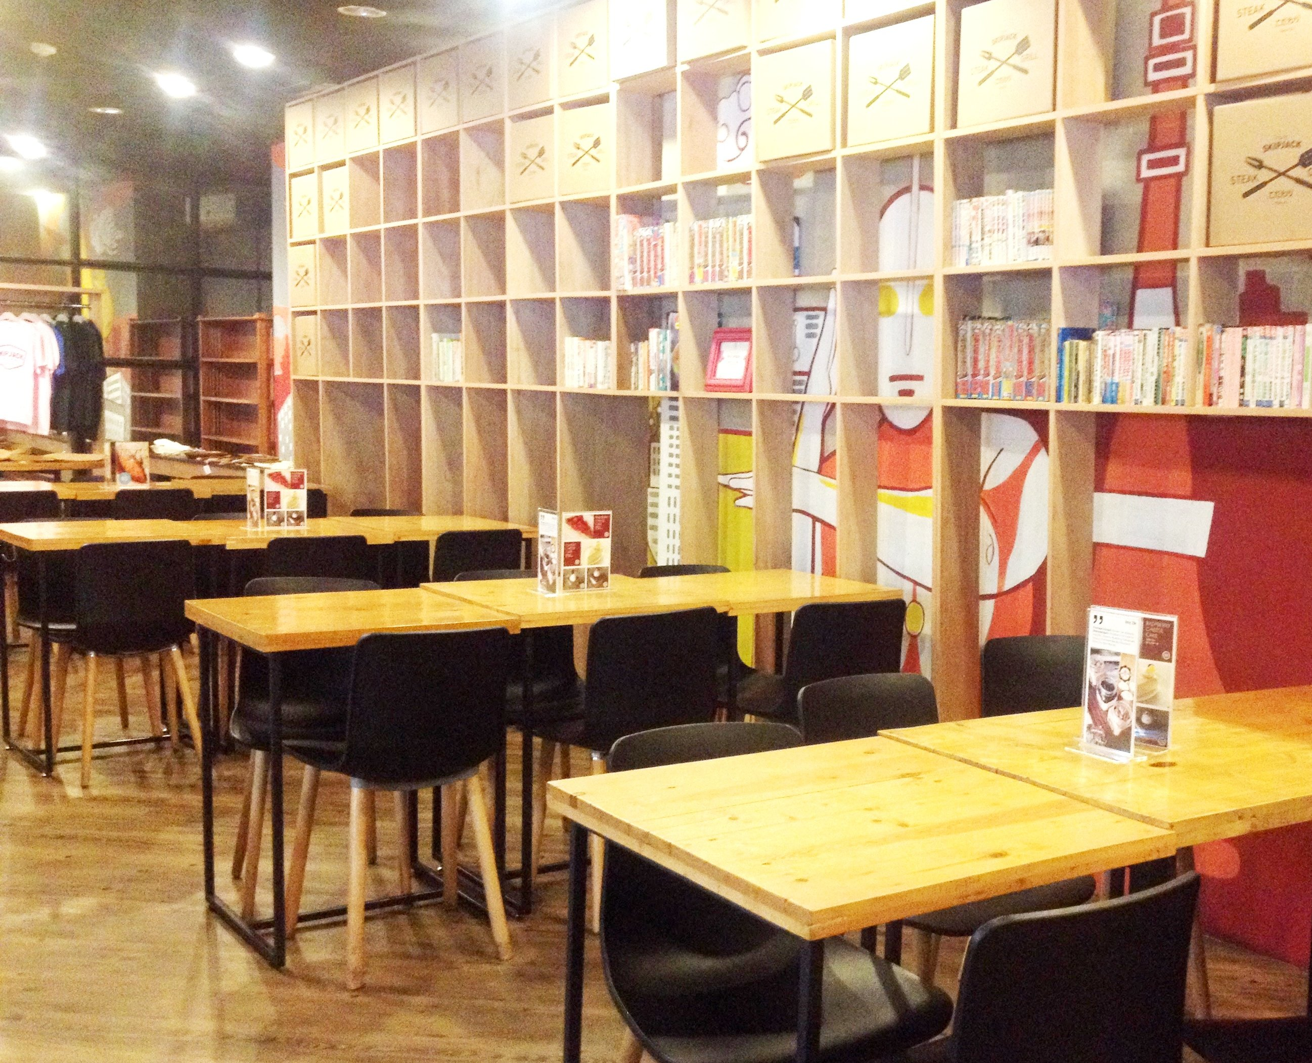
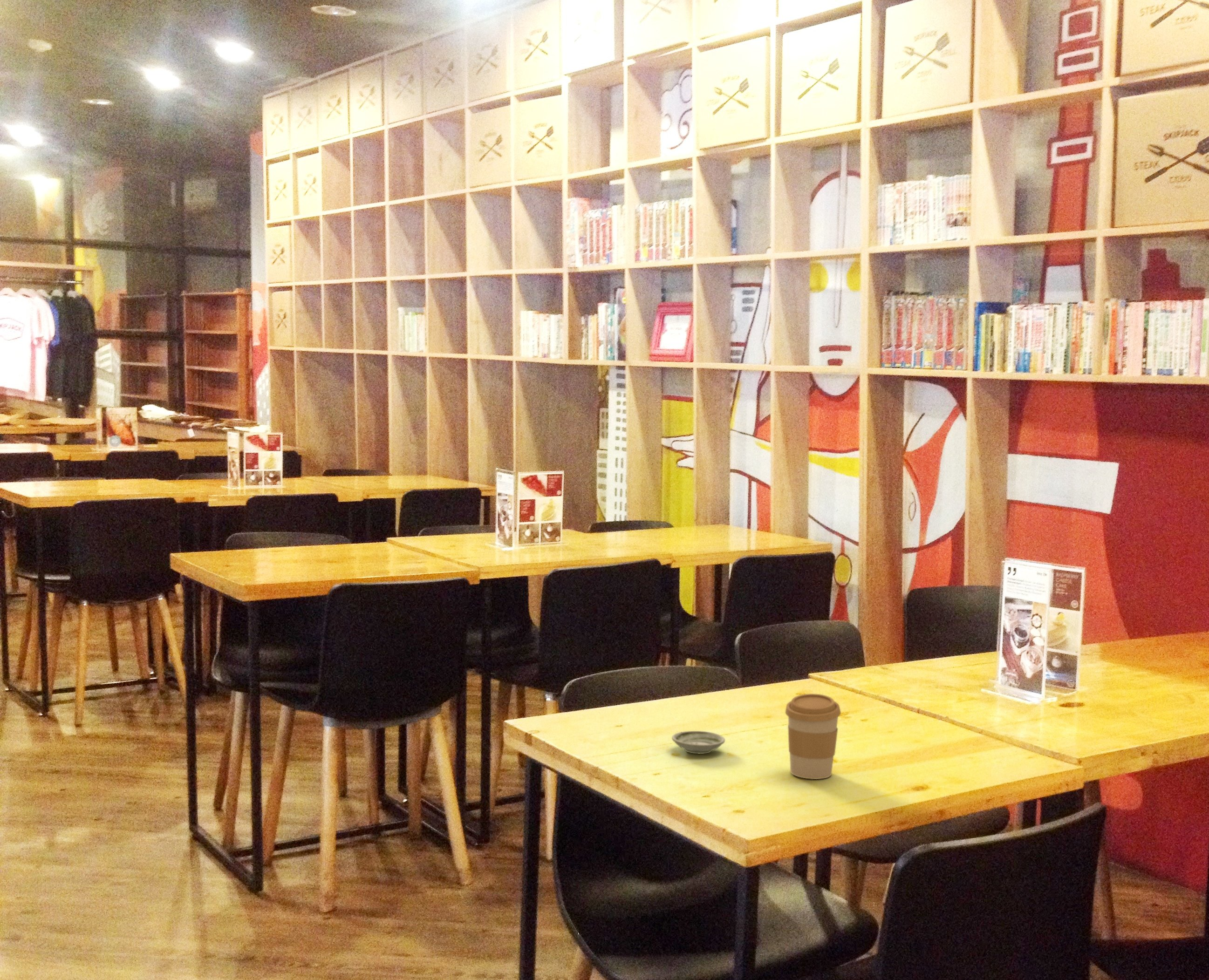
+ coffee cup (812, 735)
+ saucer (698, 743)
